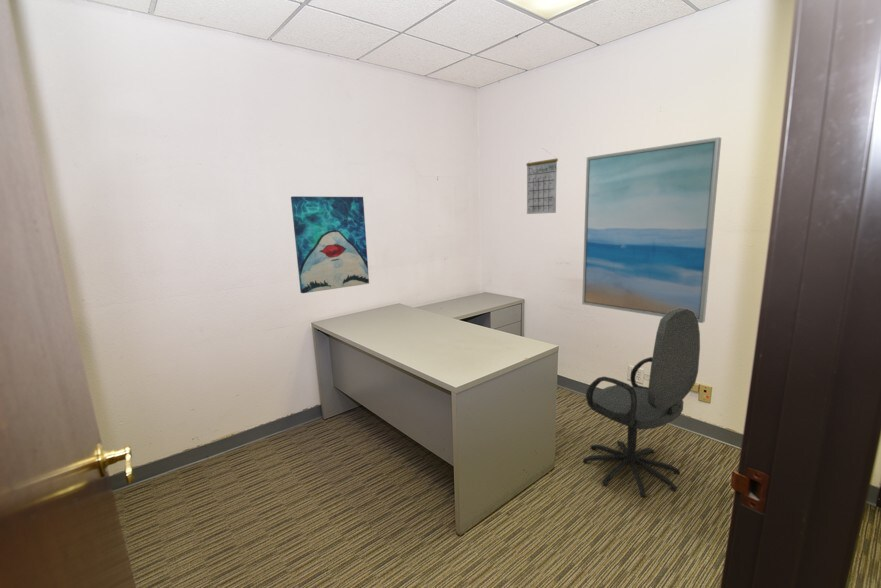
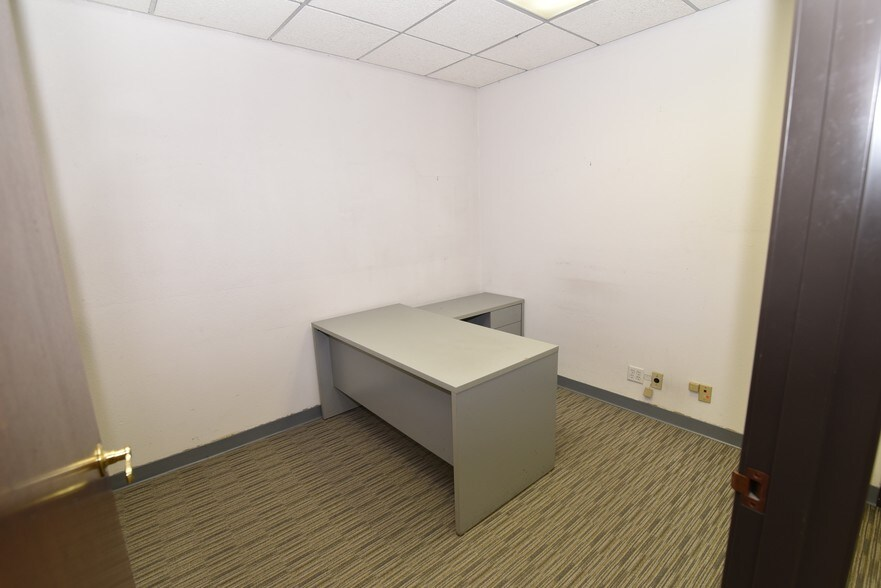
- calendar (541, 181)
- wall art (332, 243)
- office chair (640, 390)
- wall art (641, 233)
